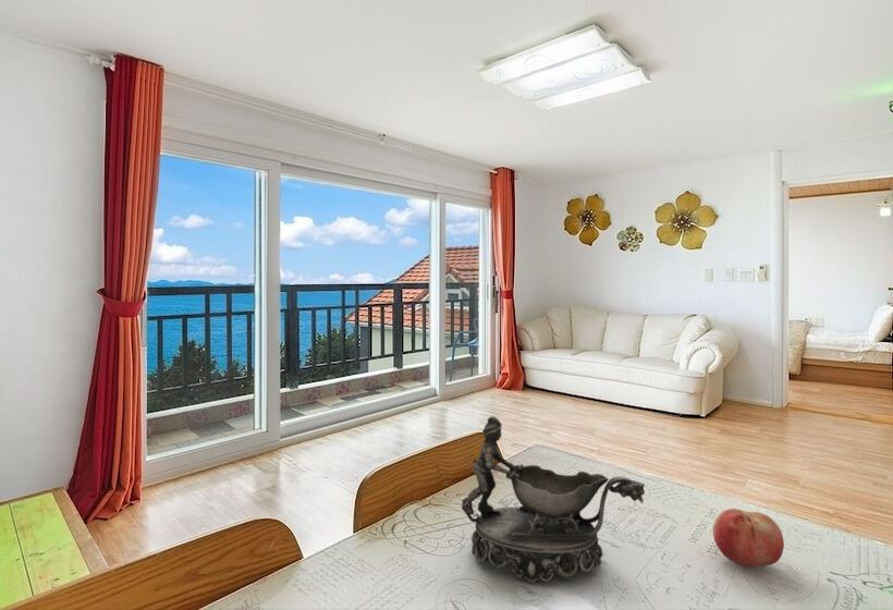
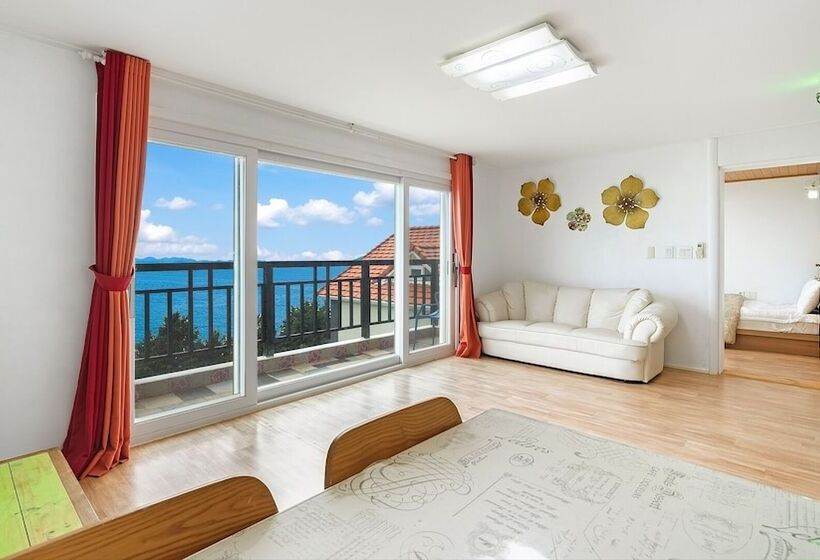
- decorative bowl (547, 487)
- fruit (747, 537)
